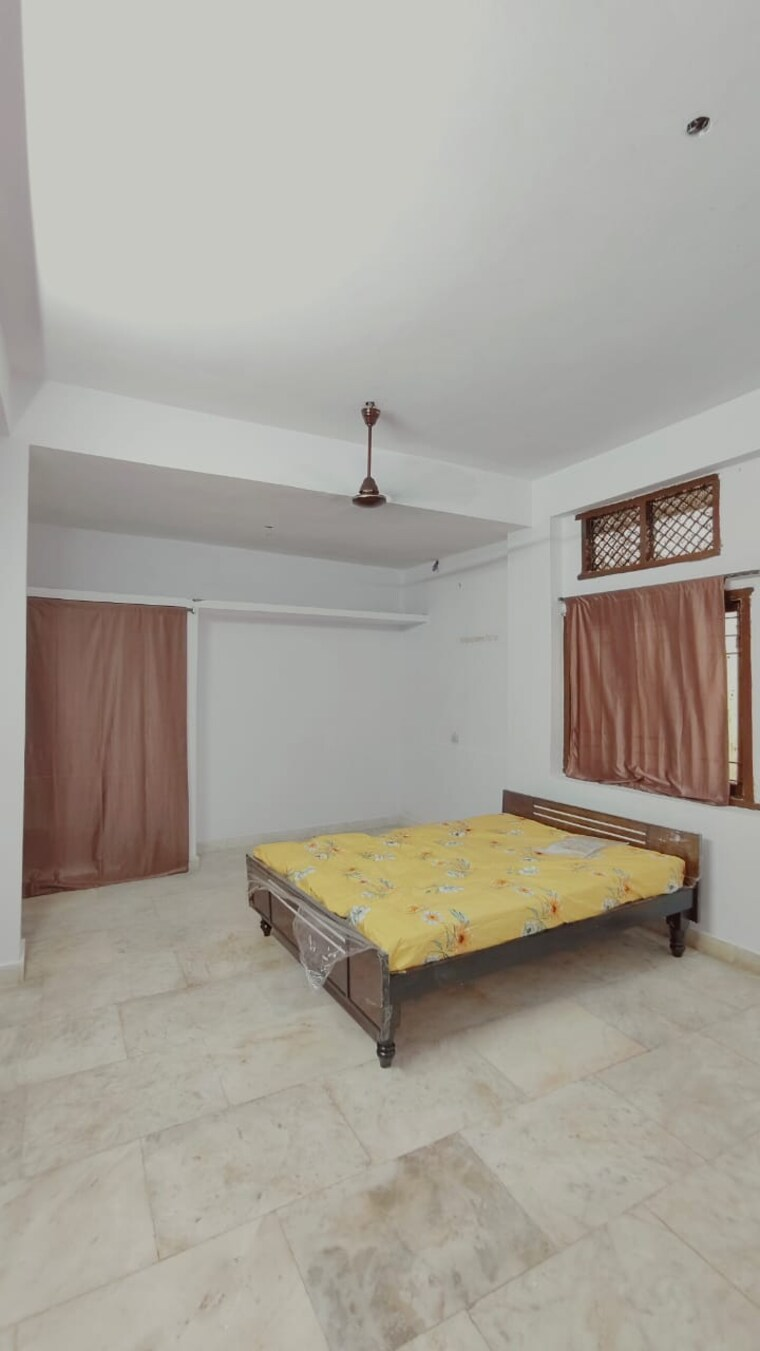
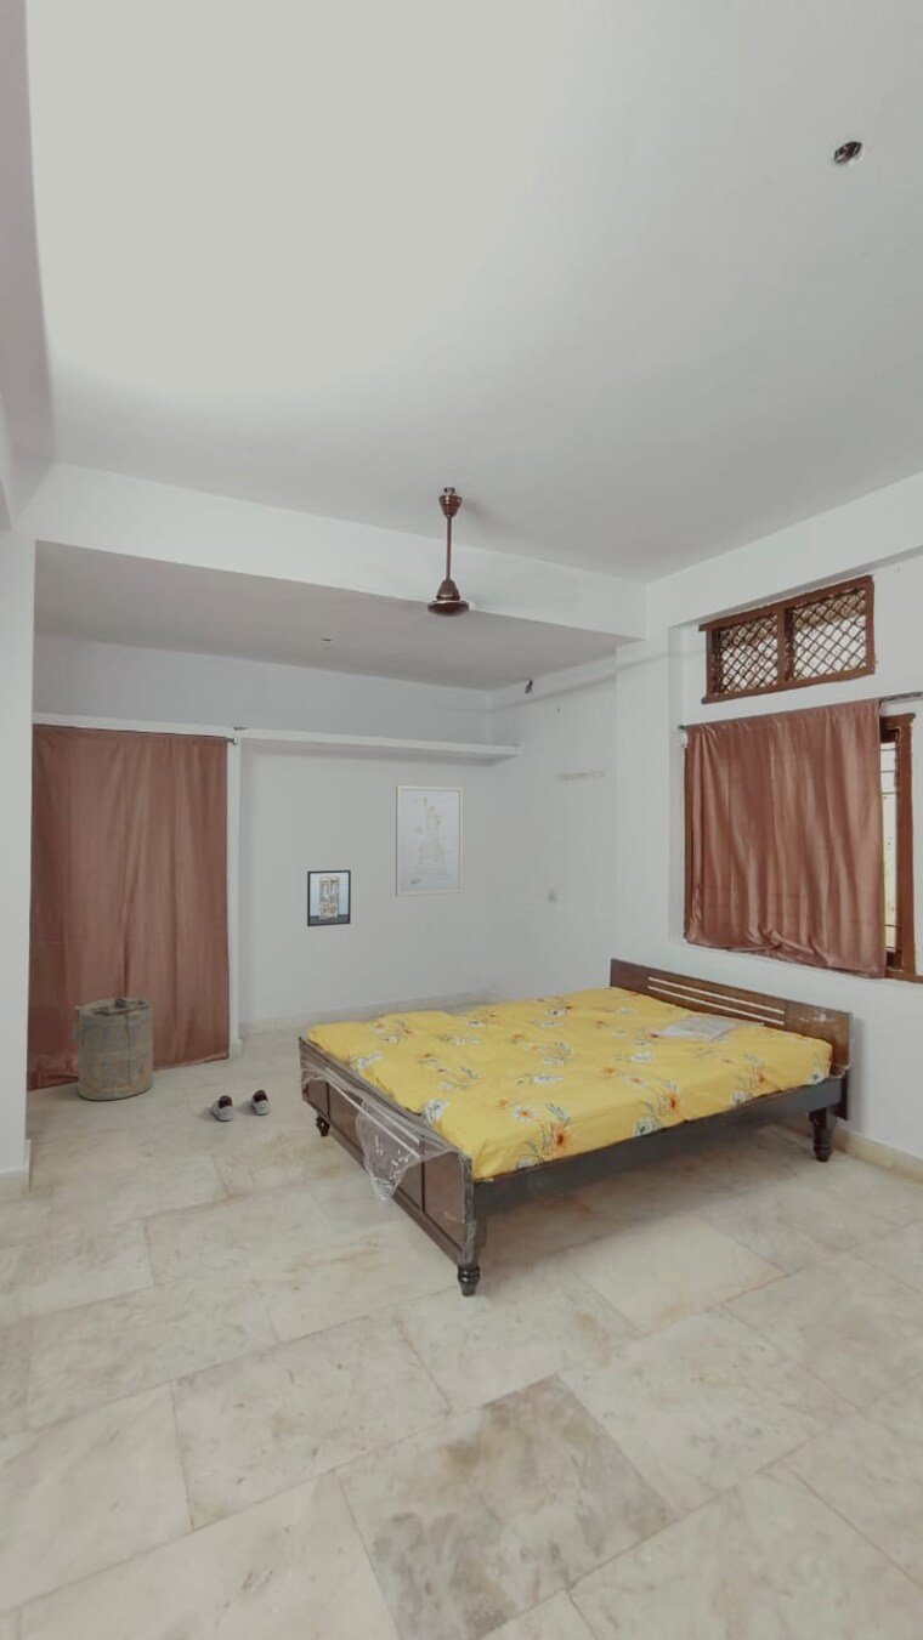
+ shoe (232, 1105)
+ laundry hamper (112, 1043)
+ wall art (430, 840)
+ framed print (329, 897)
